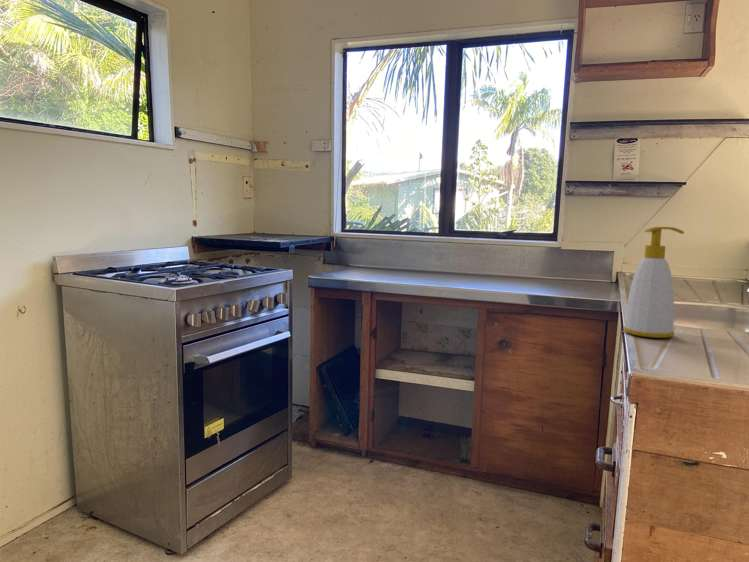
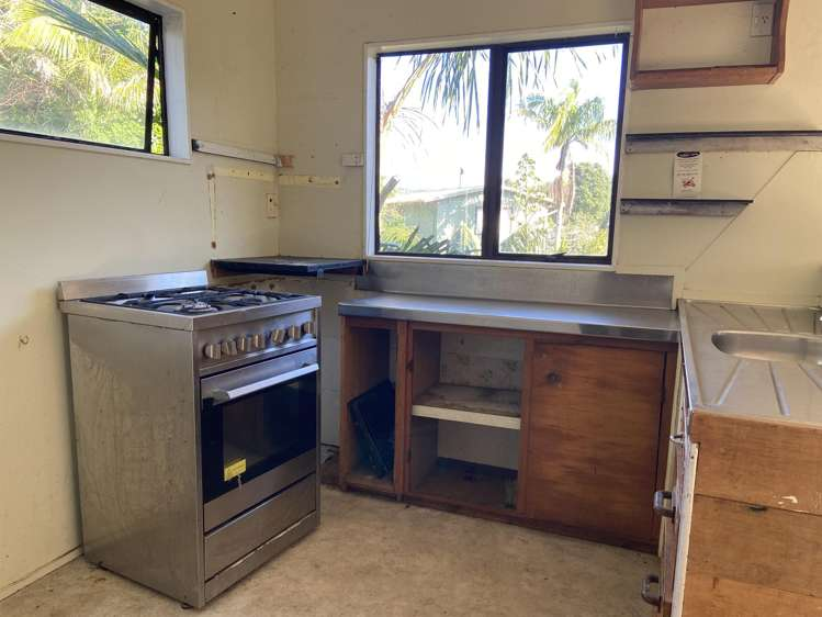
- soap bottle (653, 280)
